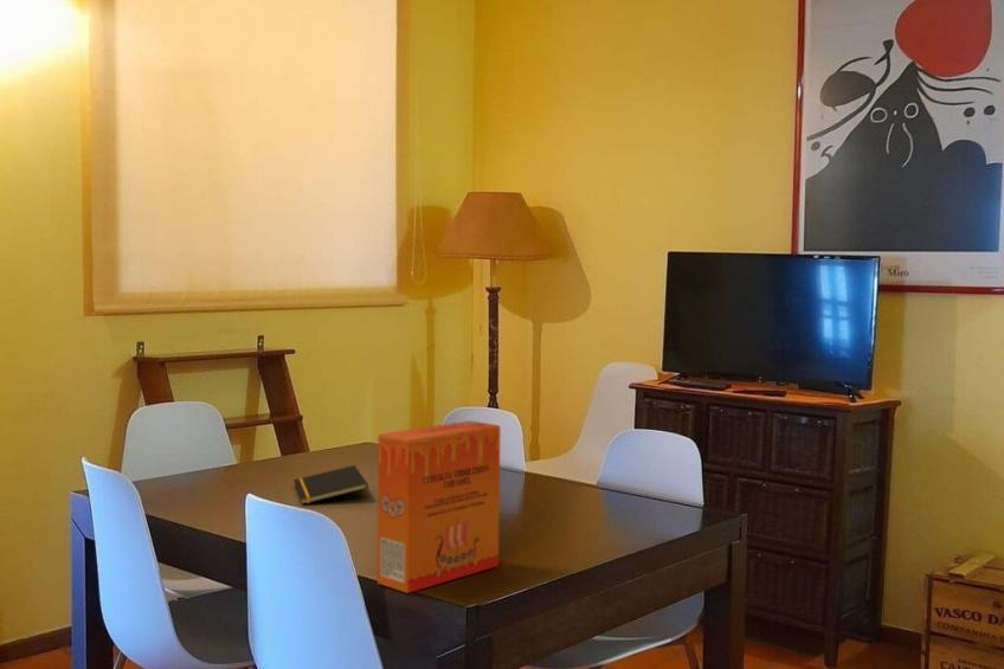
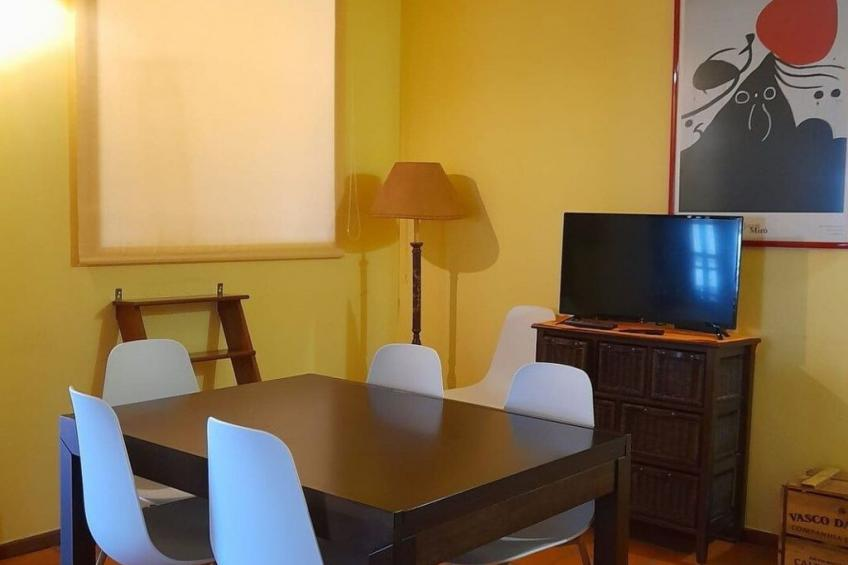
- notepad (329, 483)
- cereal box (440, 502)
